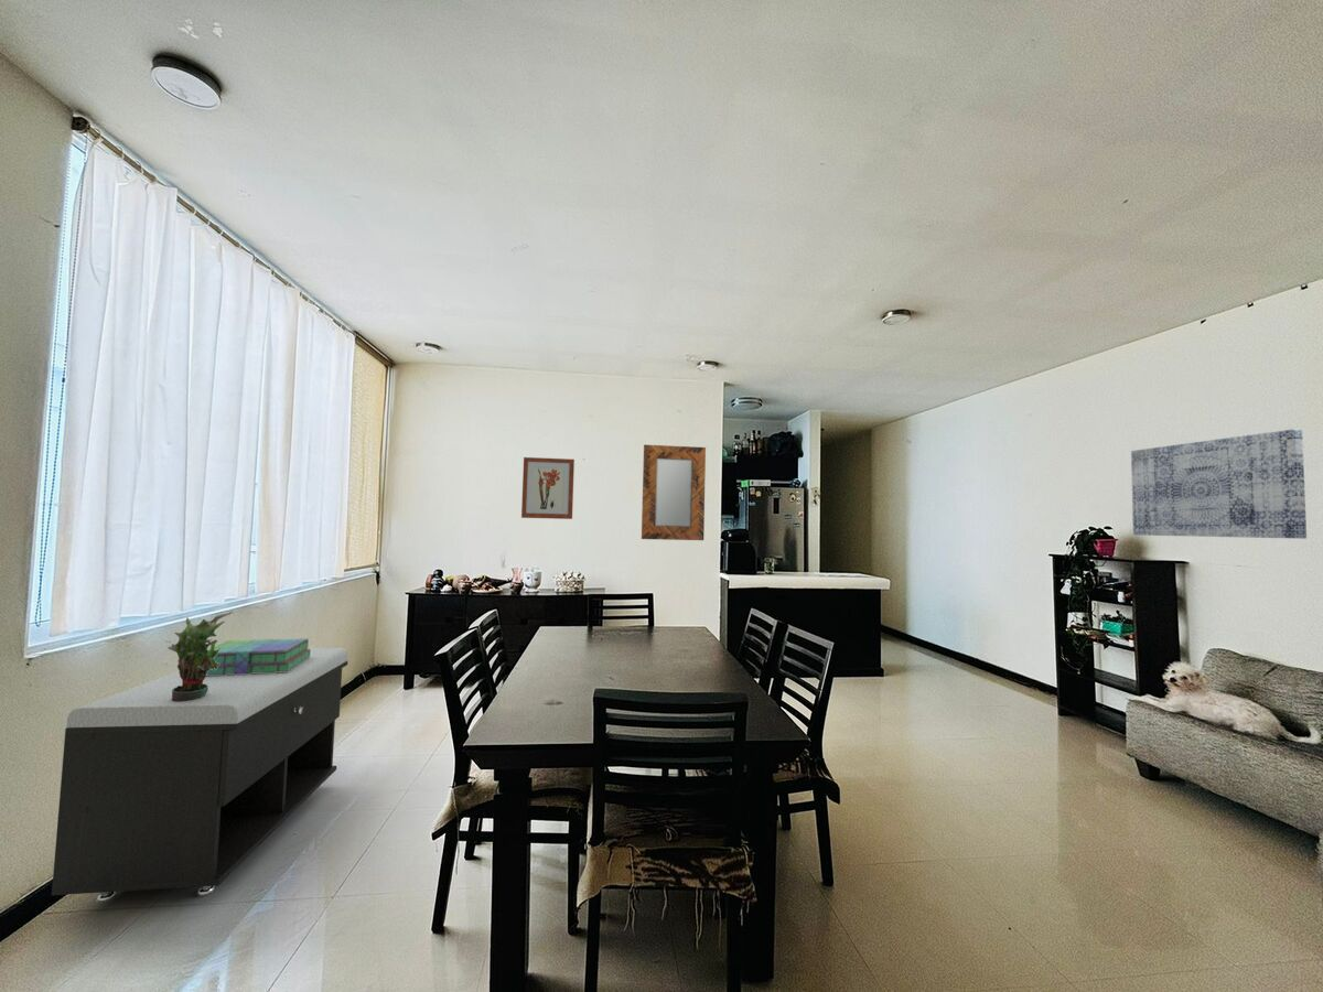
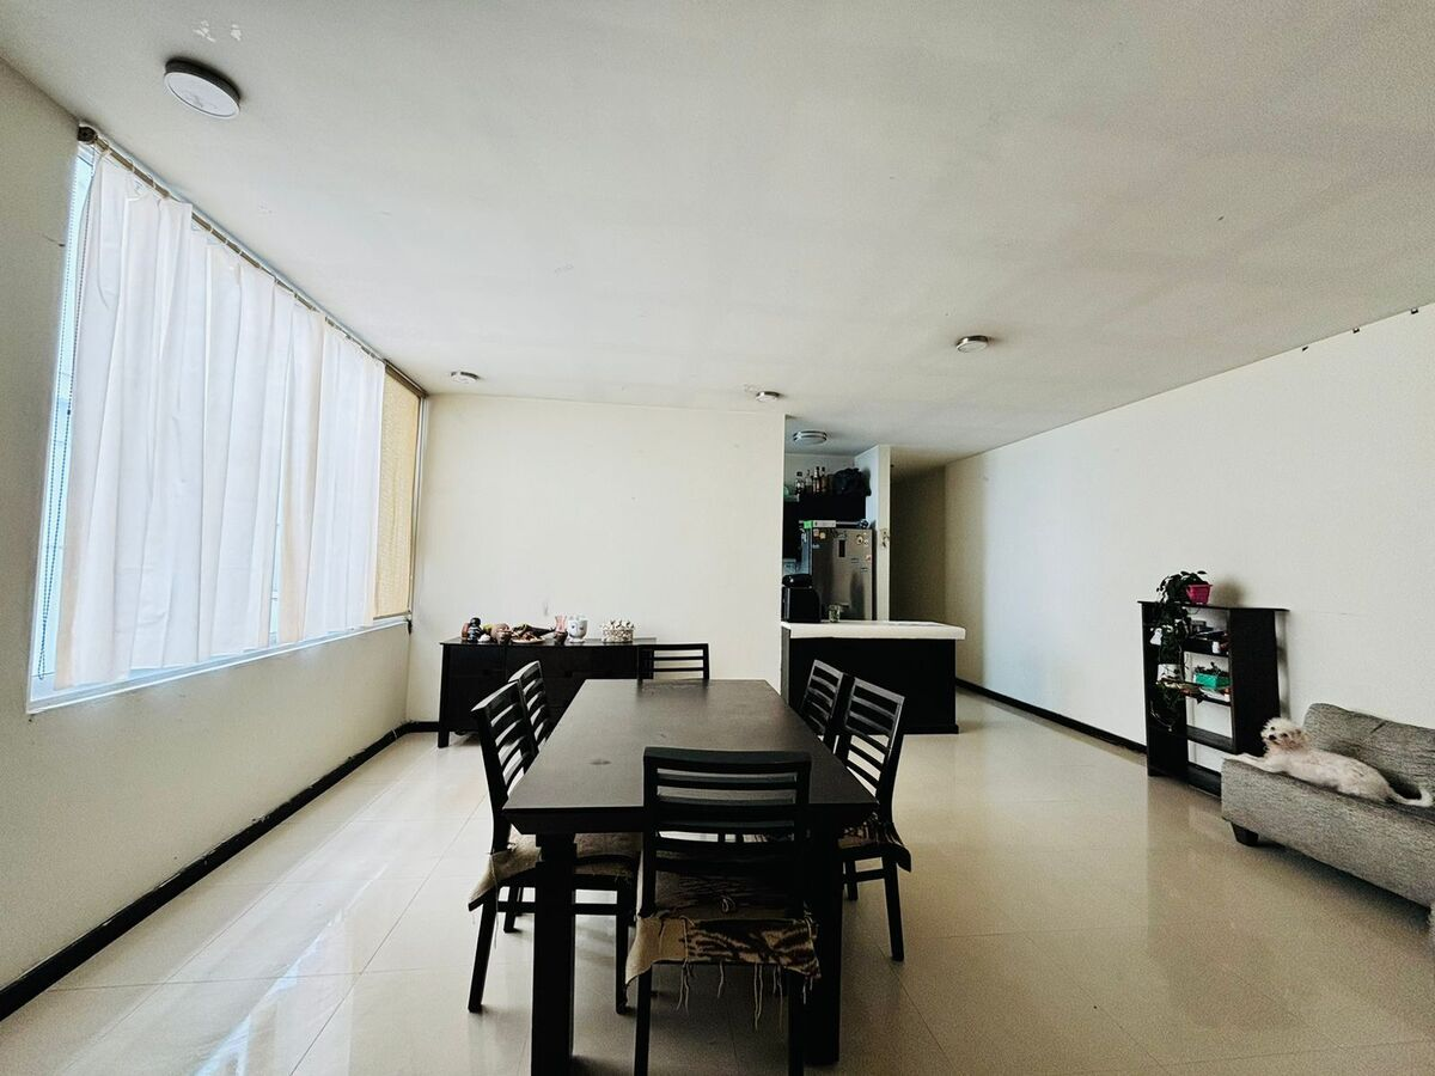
- wall art (1207, 488)
- storage bench (230, 754)
- potted plant (202, 654)
- stack of books (256, 655)
- home mirror (674, 493)
- wall art (548, 488)
